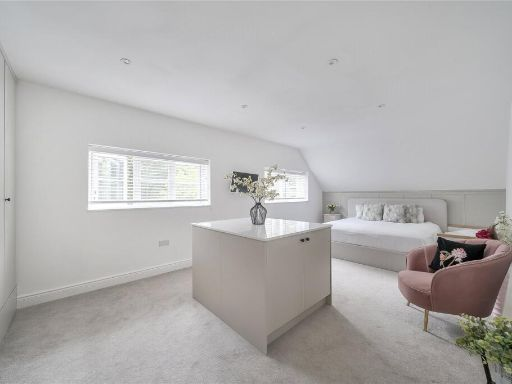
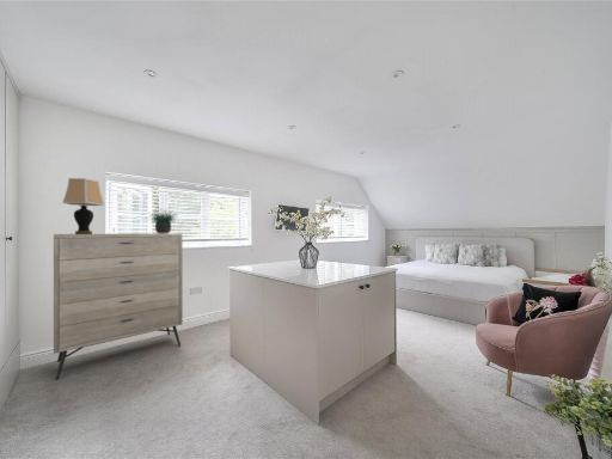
+ table lamp (82, 207)
+ potted plant (163, 216)
+ dresser (122, 293)
